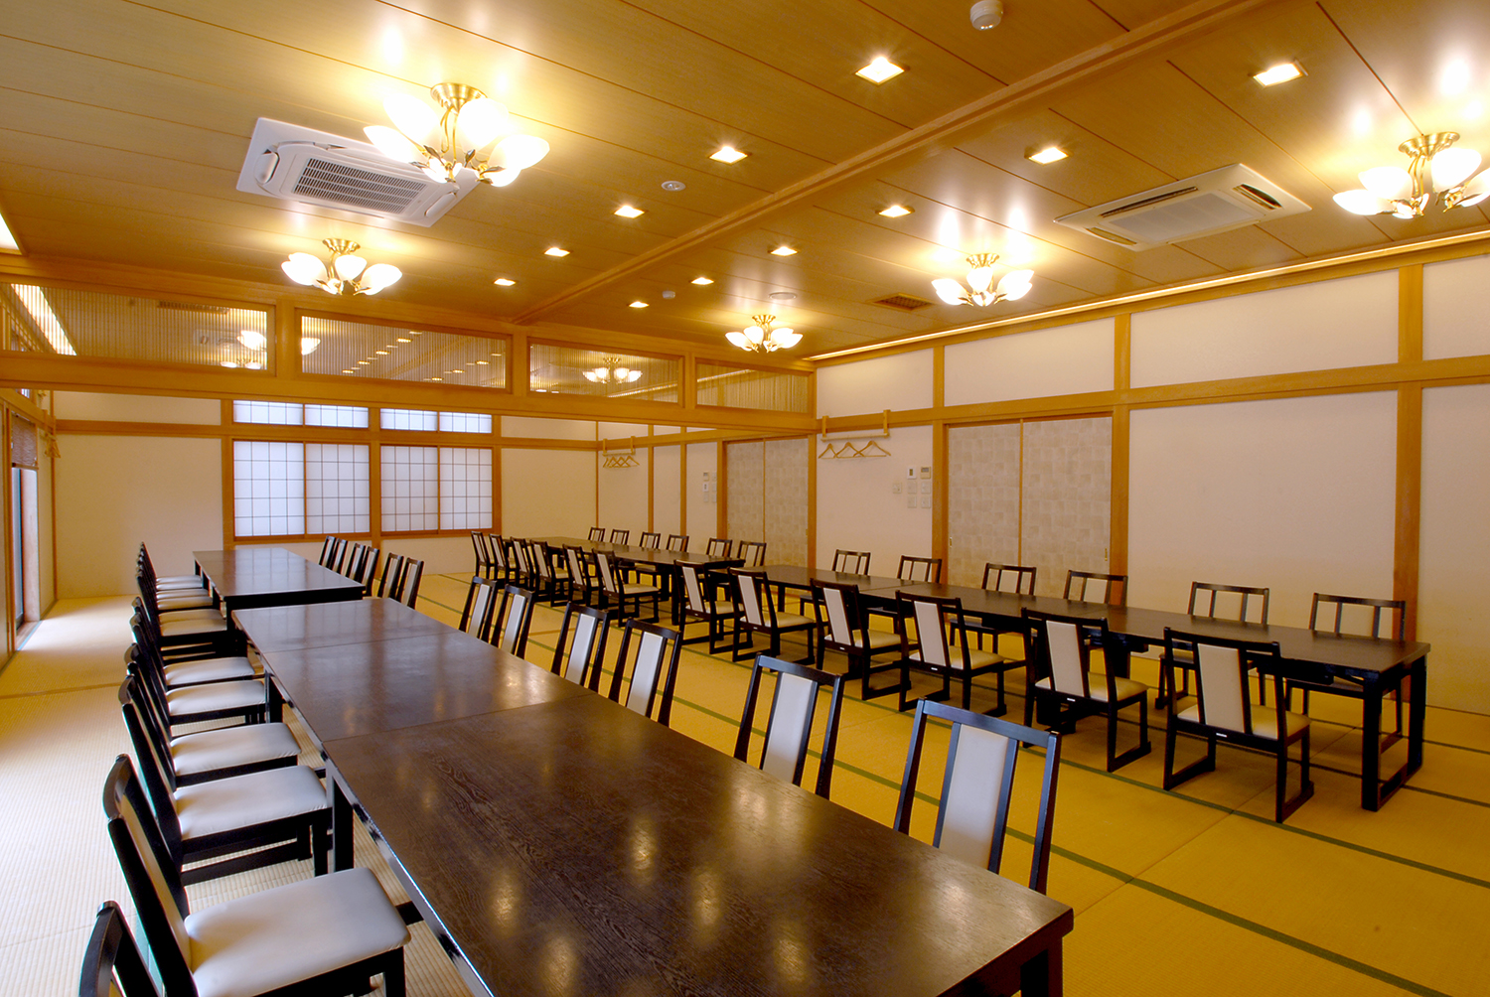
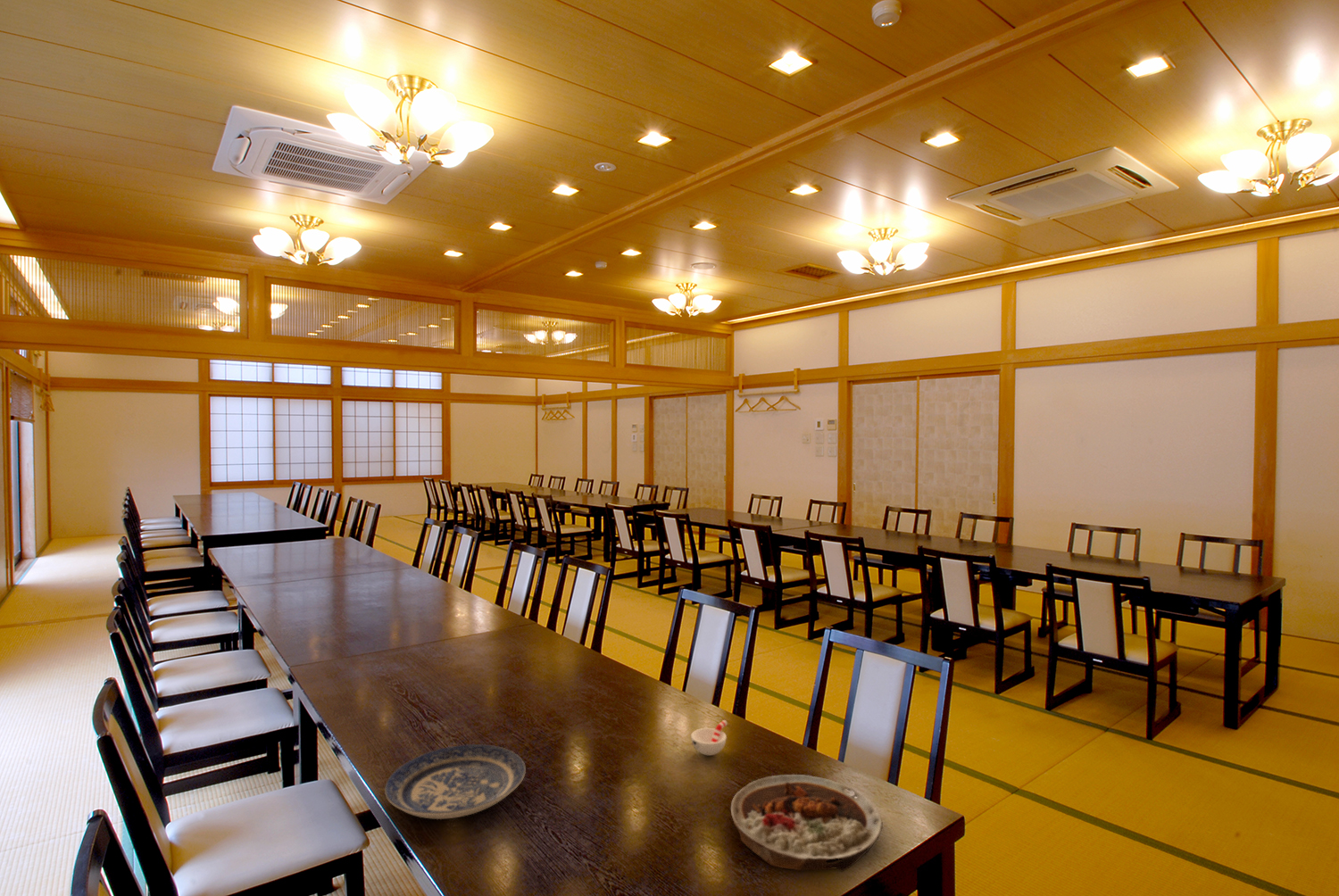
+ plate (457, 784)
+ plate (804, 813)
+ cup (711, 740)
